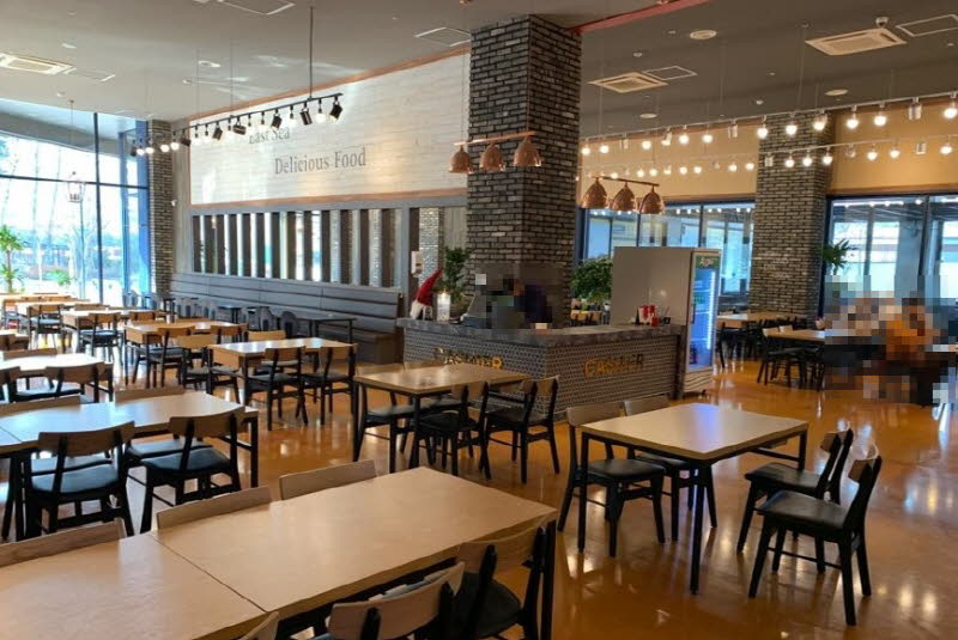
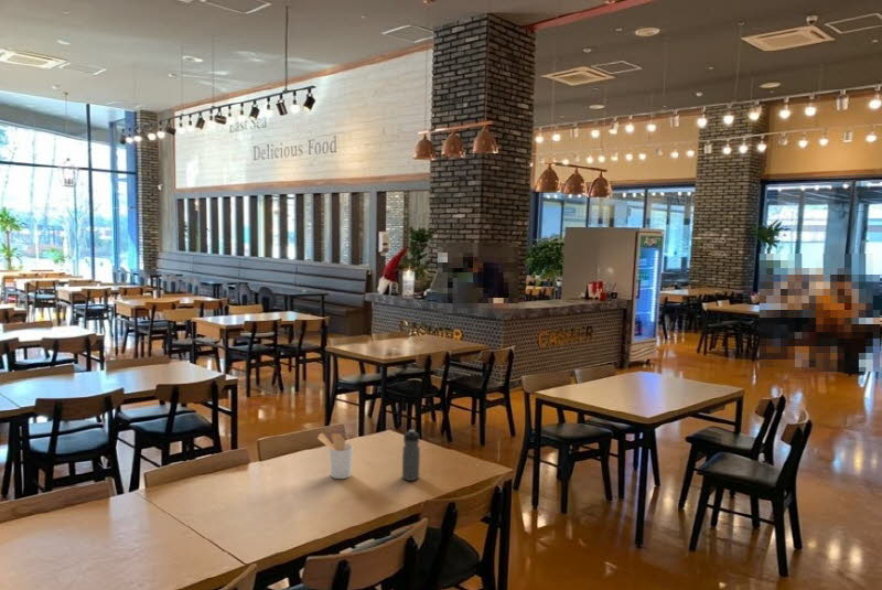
+ water bottle (410, 453)
+ utensil holder (334, 453)
